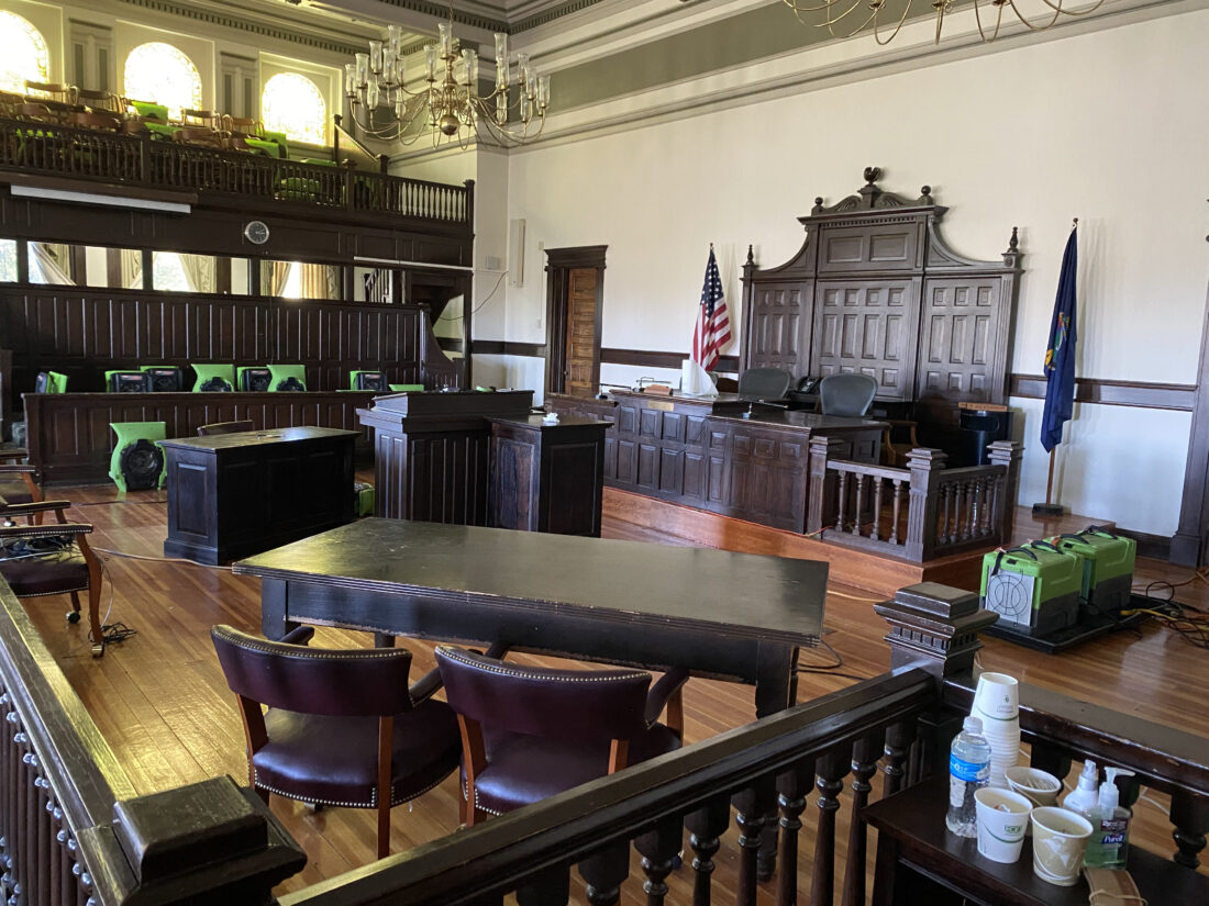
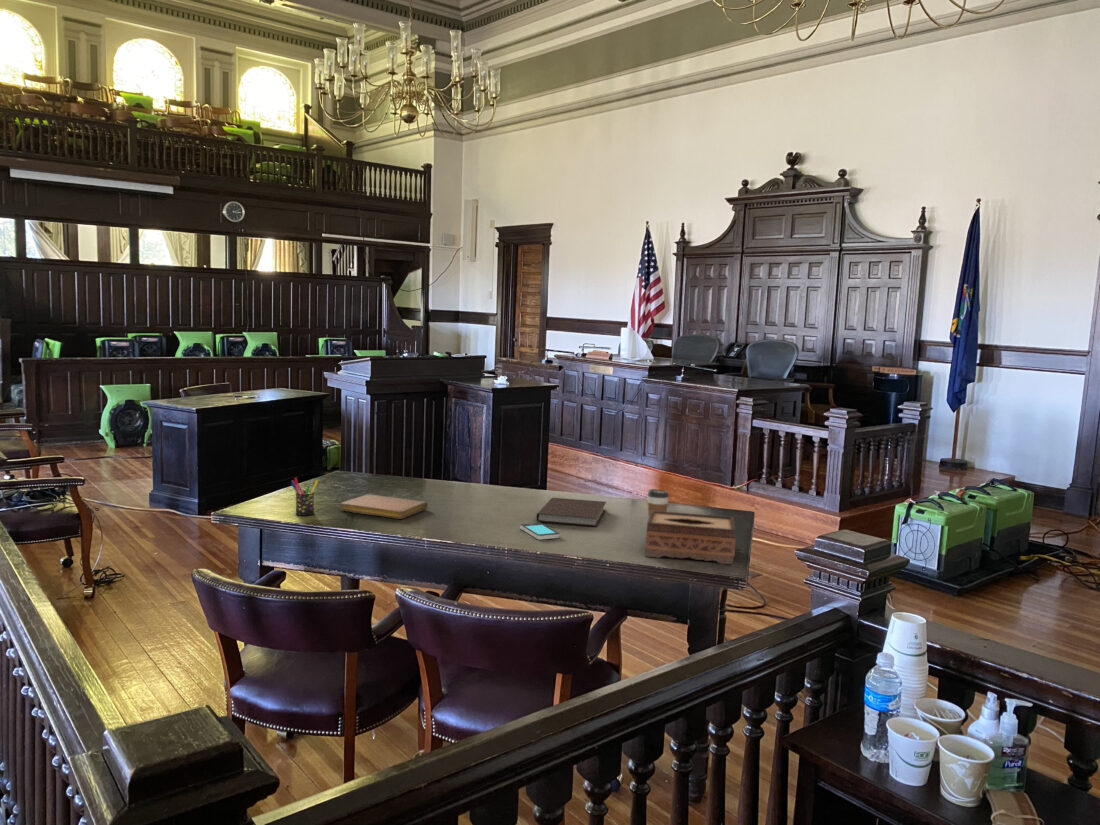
+ tissue box (690, 536)
+ smartphone (539, 530)
+ pen holder (304, 495)
+ notebook (572, 511)
+ coffee cup (657, 508)
+ notebook (384, 505)
